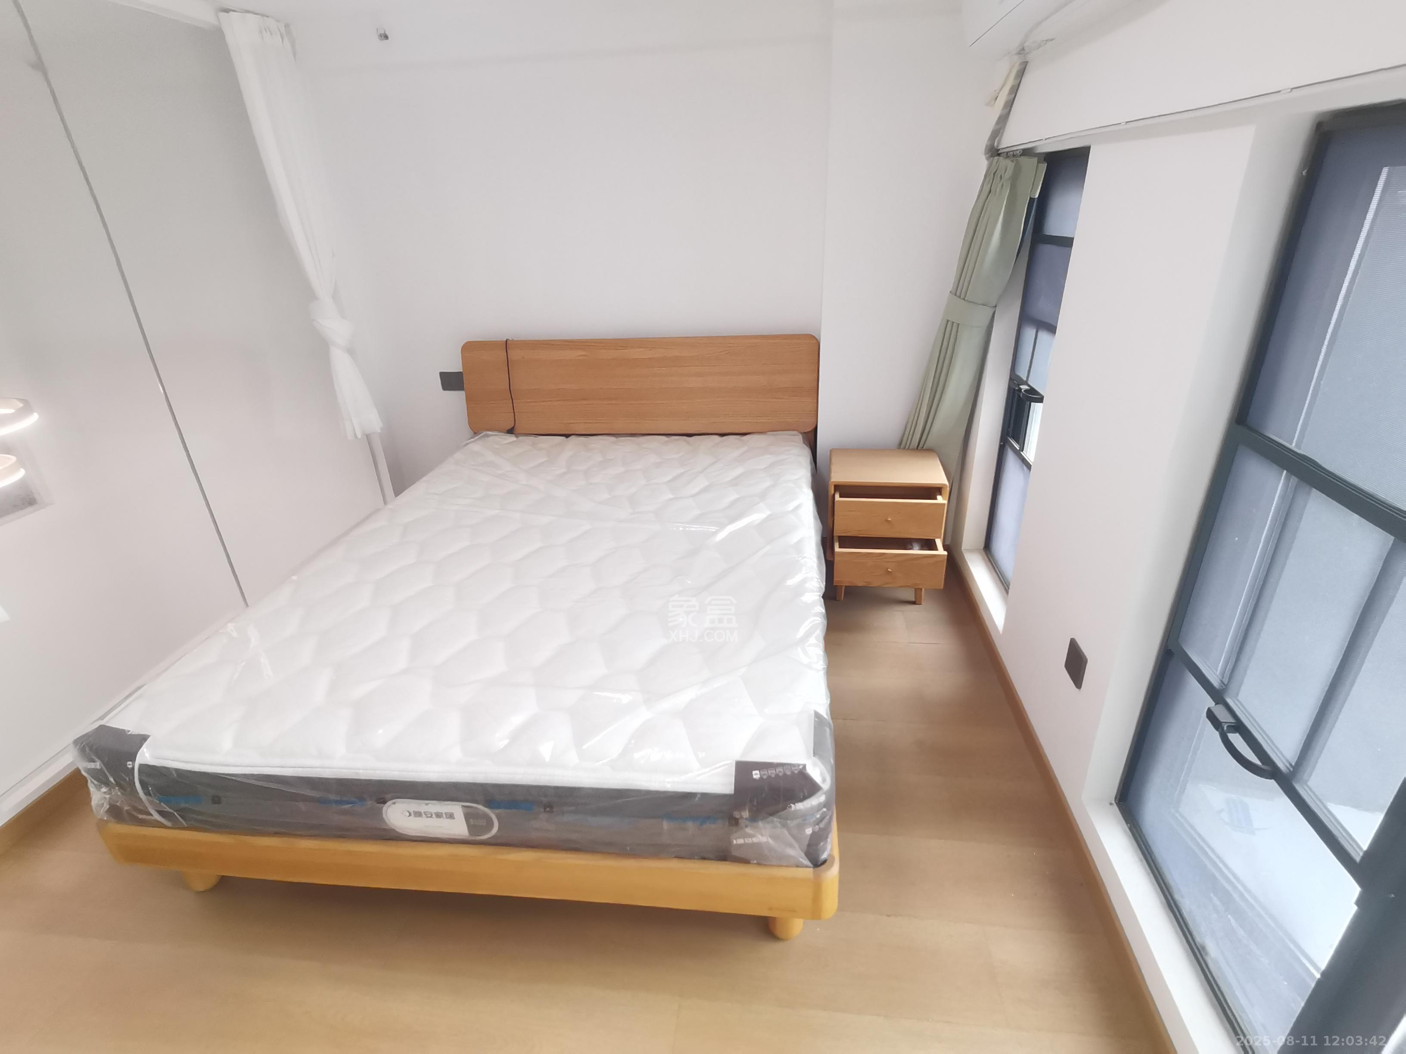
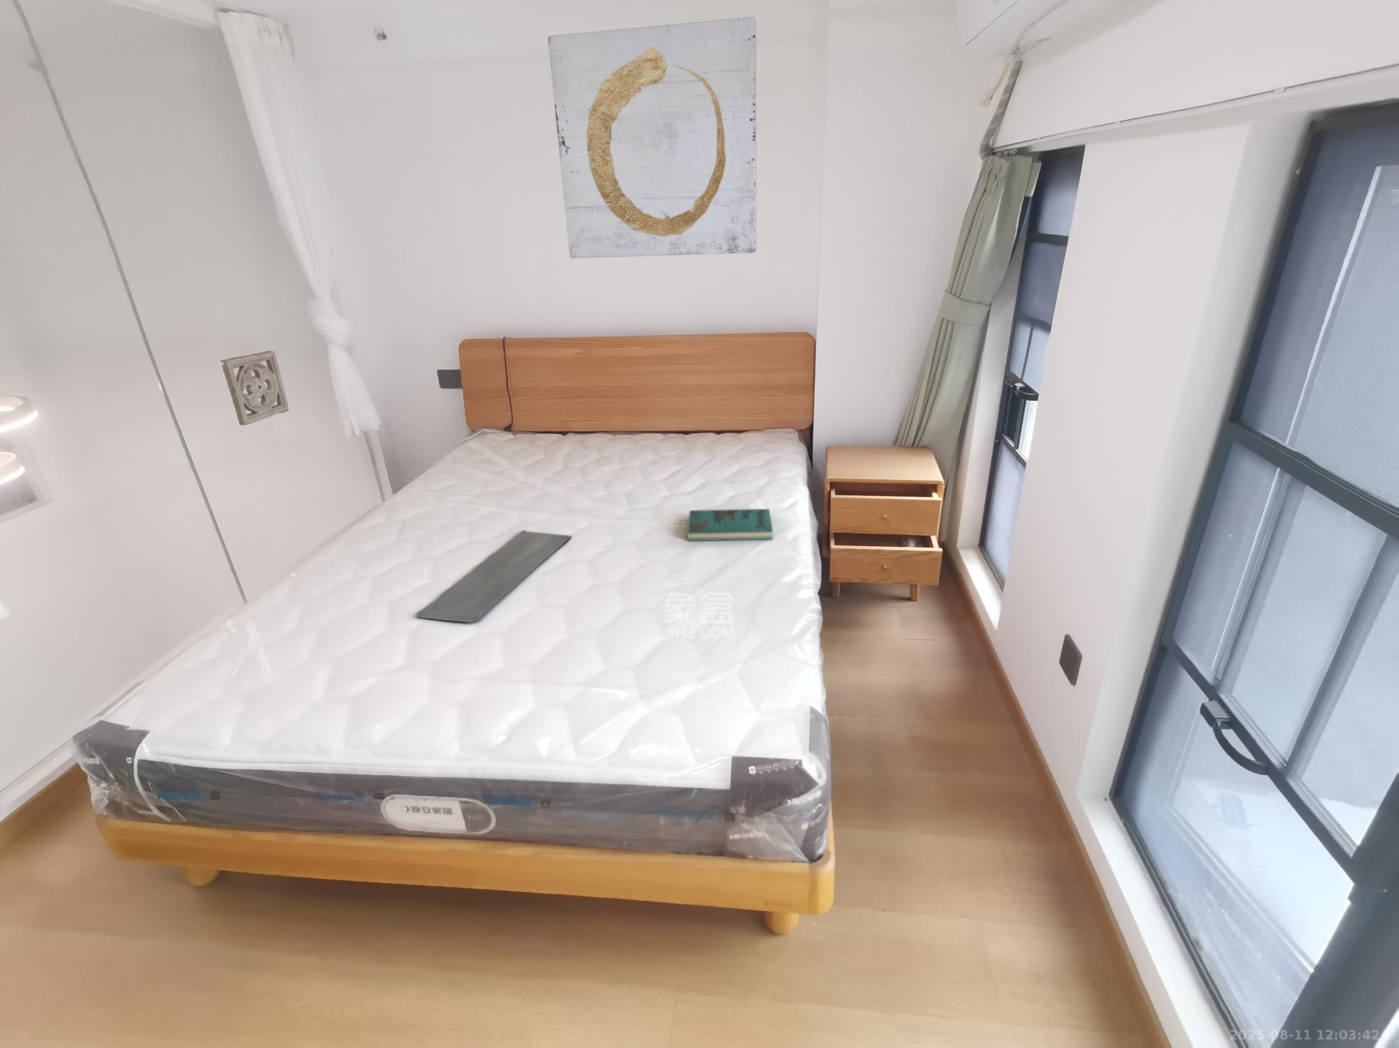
+ wall ornament (257, 387)
+ wall art (655, 149)
+ book (729, 524)
+ bath mat (501, 570)
